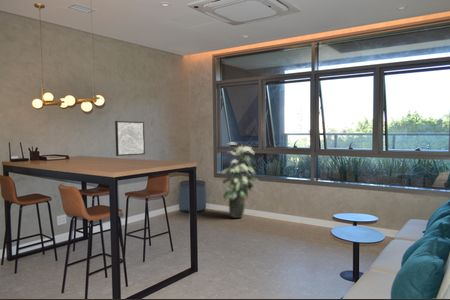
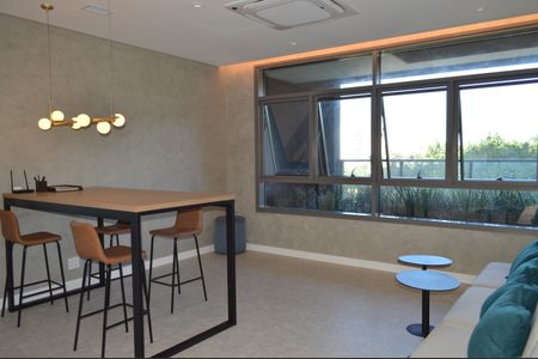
- wall art (130, 138)
- indoor plant (237, 179)
